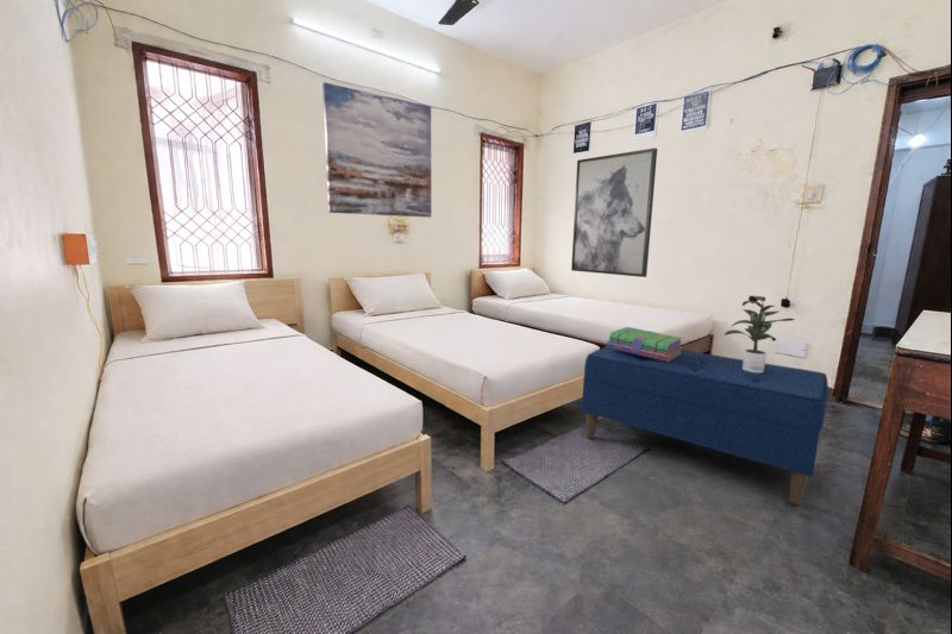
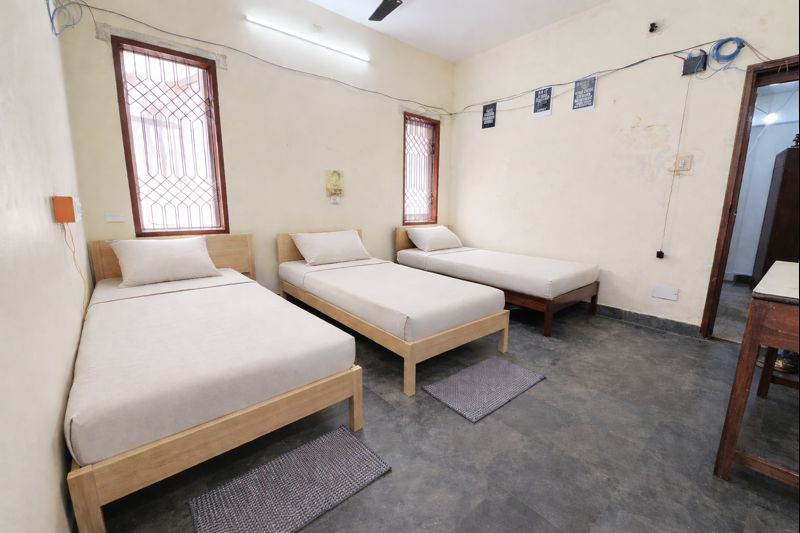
- bench (694, 408)
- stack of books (644, 344)
- wall art (609, 215)
- potted plant (756, 334)
- wall art (382, 156)
